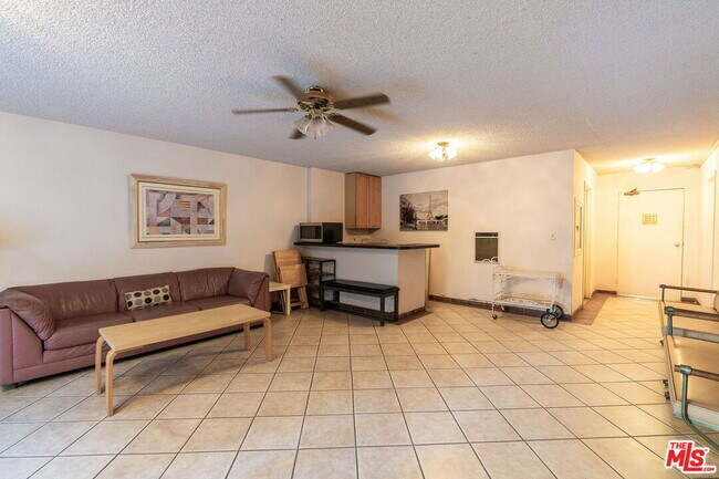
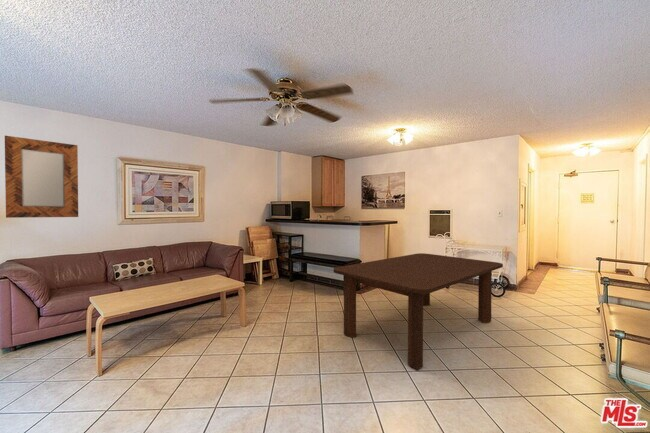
+ dining table (421, 296)
+ home mirror (43, 179)
